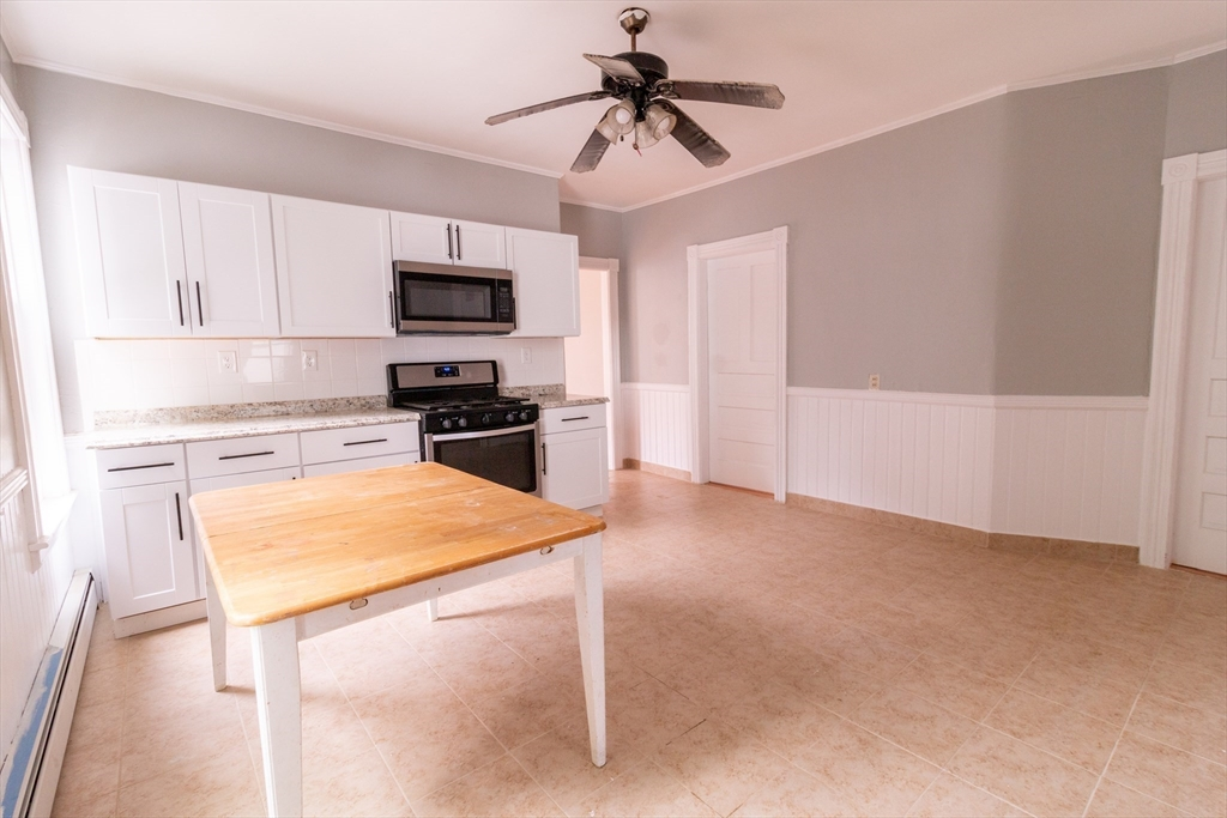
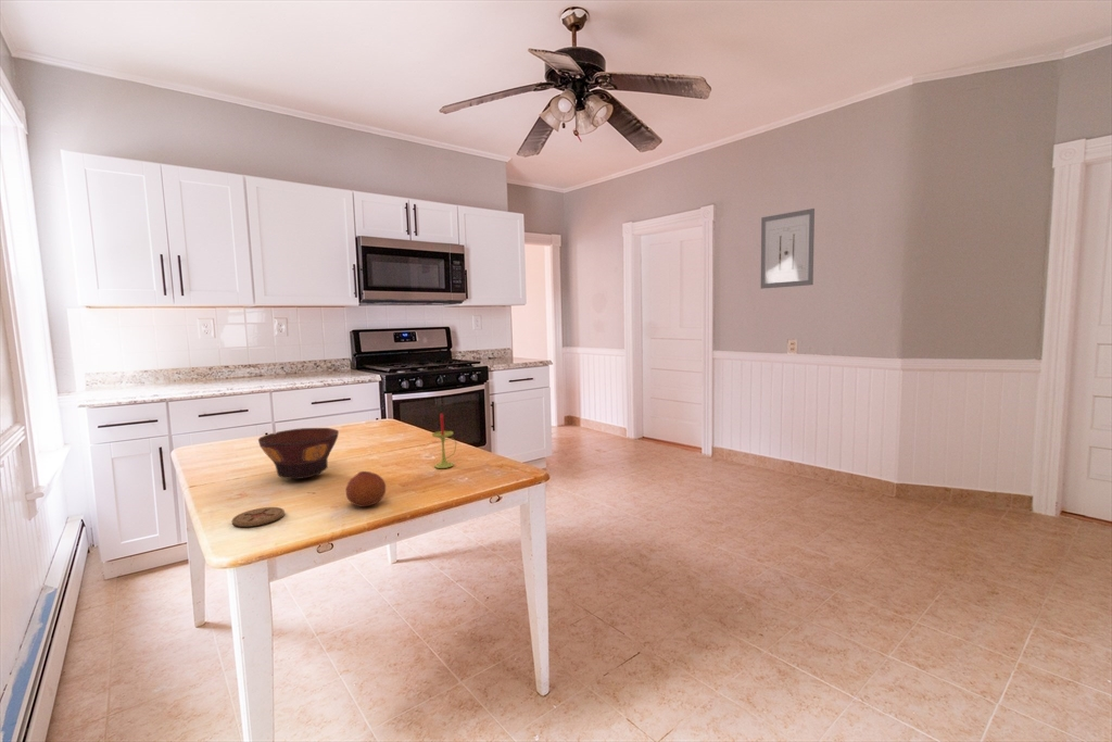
+ bowl (301, 455)
+ candle (443, 439)
+ wall art (786, 250)
+ coaster (258, 516)
+ fruit (366, 487)
